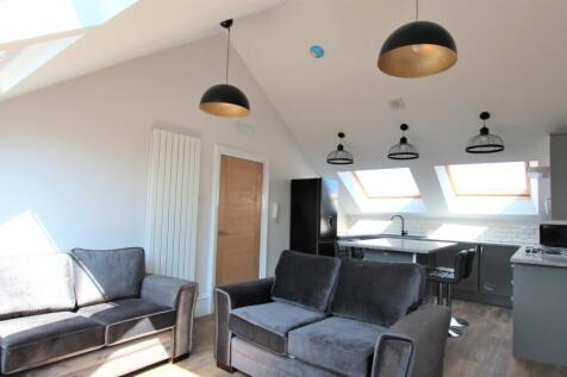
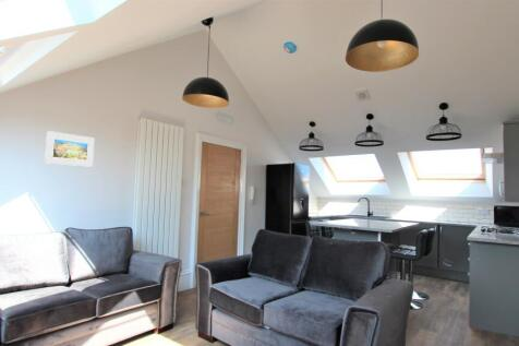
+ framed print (71, 150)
